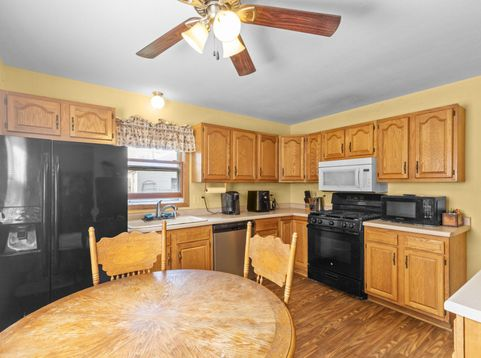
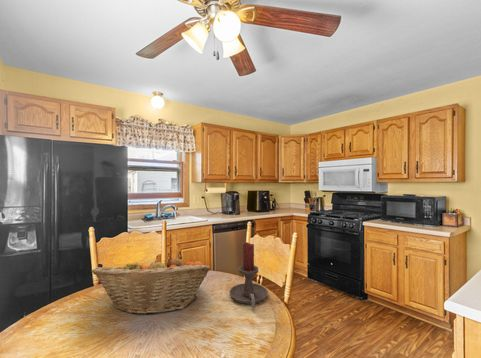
+ fruit basket (154, 277)
+ candle holder (249, 271)
